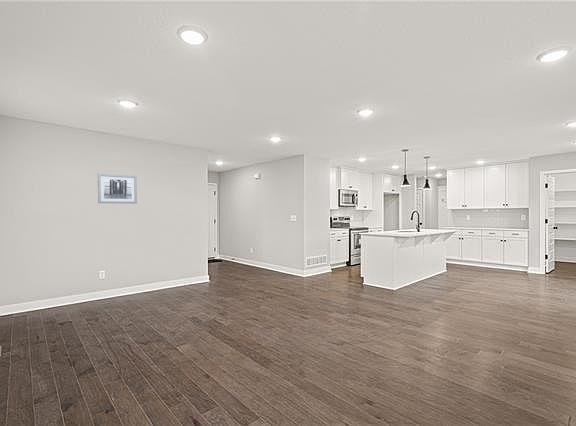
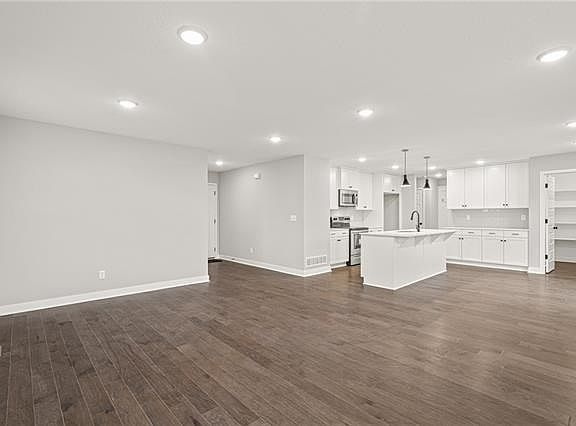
- wall art (118, 189)
